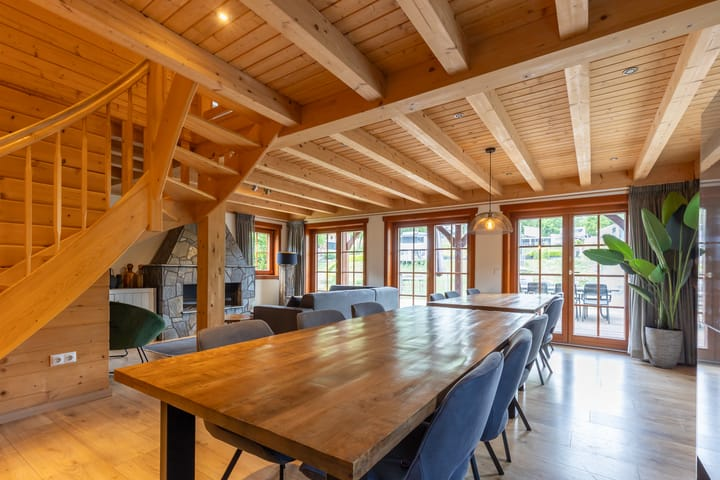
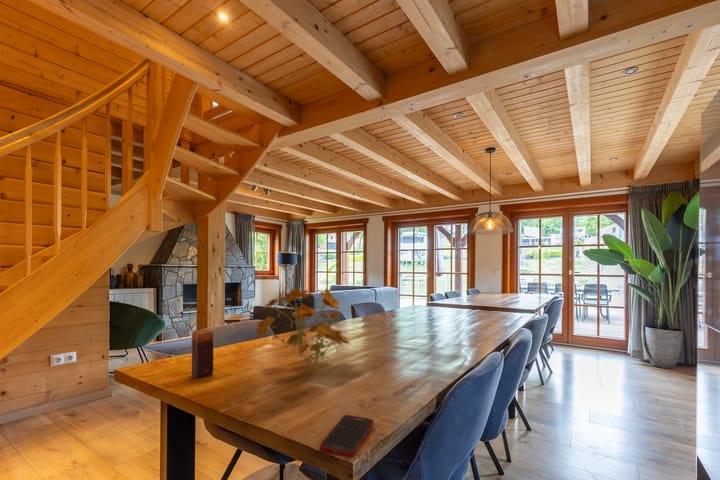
+ flower arrangement (305, 325)
+ candle (202, 352)
+ cell phone (348, 434)
